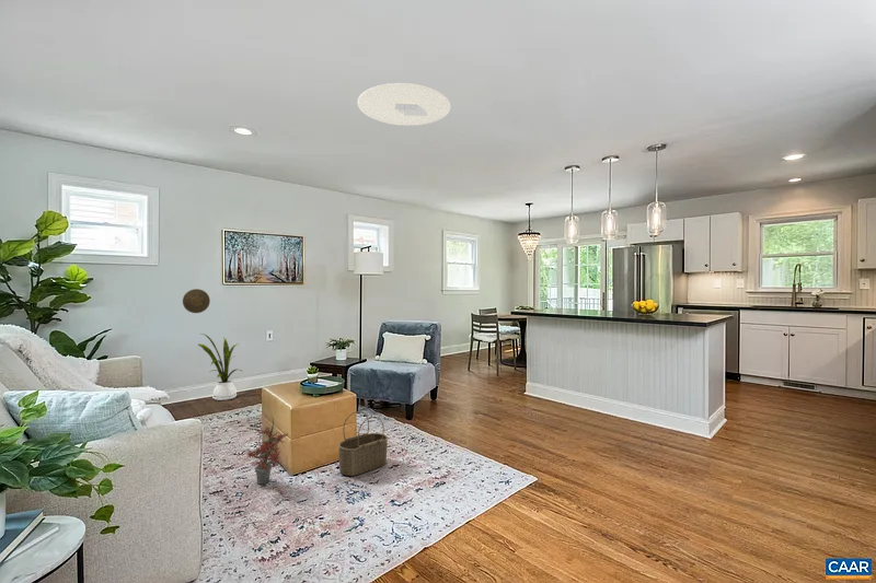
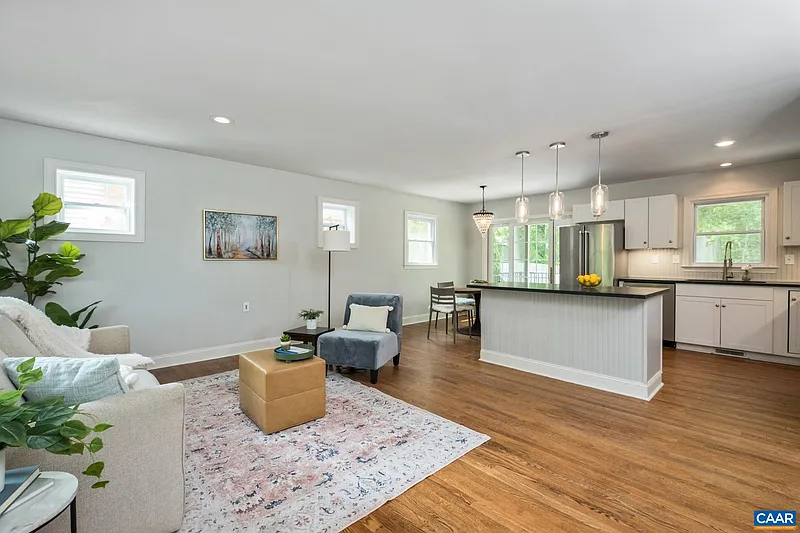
- decorative plate (196, 301)
- potted plant (266, 448)
- wicker basket (364, 440)
- ceiling light (404, 102)
- house plant (221, 364)
